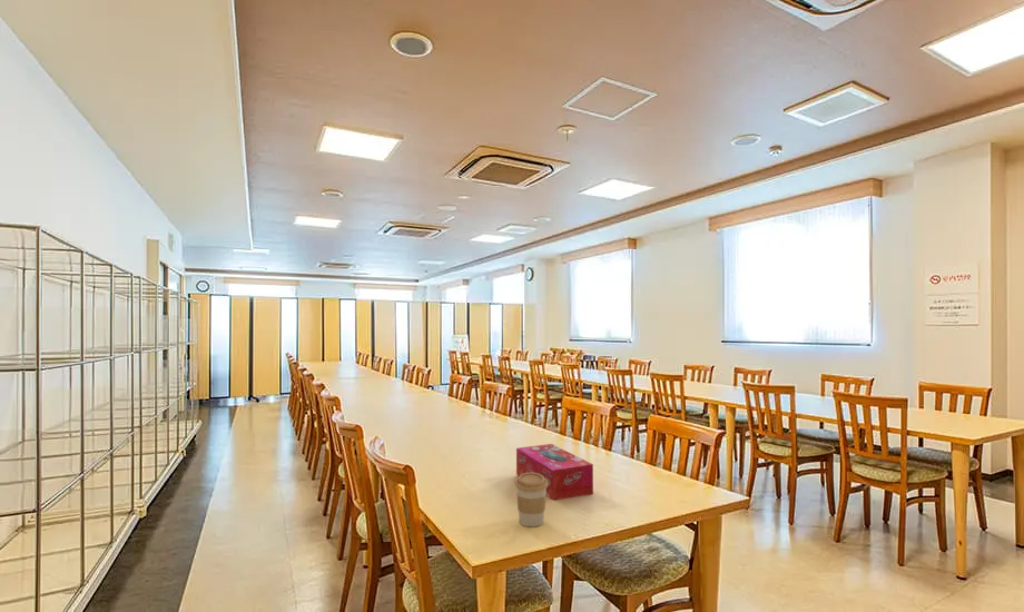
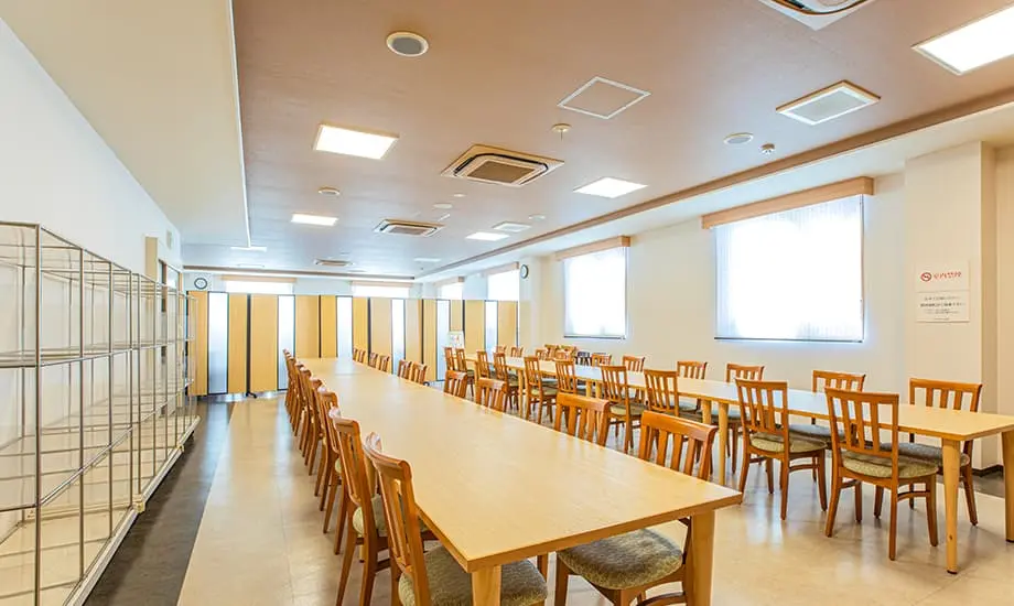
- coffee cup (531, 499)
- tissue box (552, 470)
